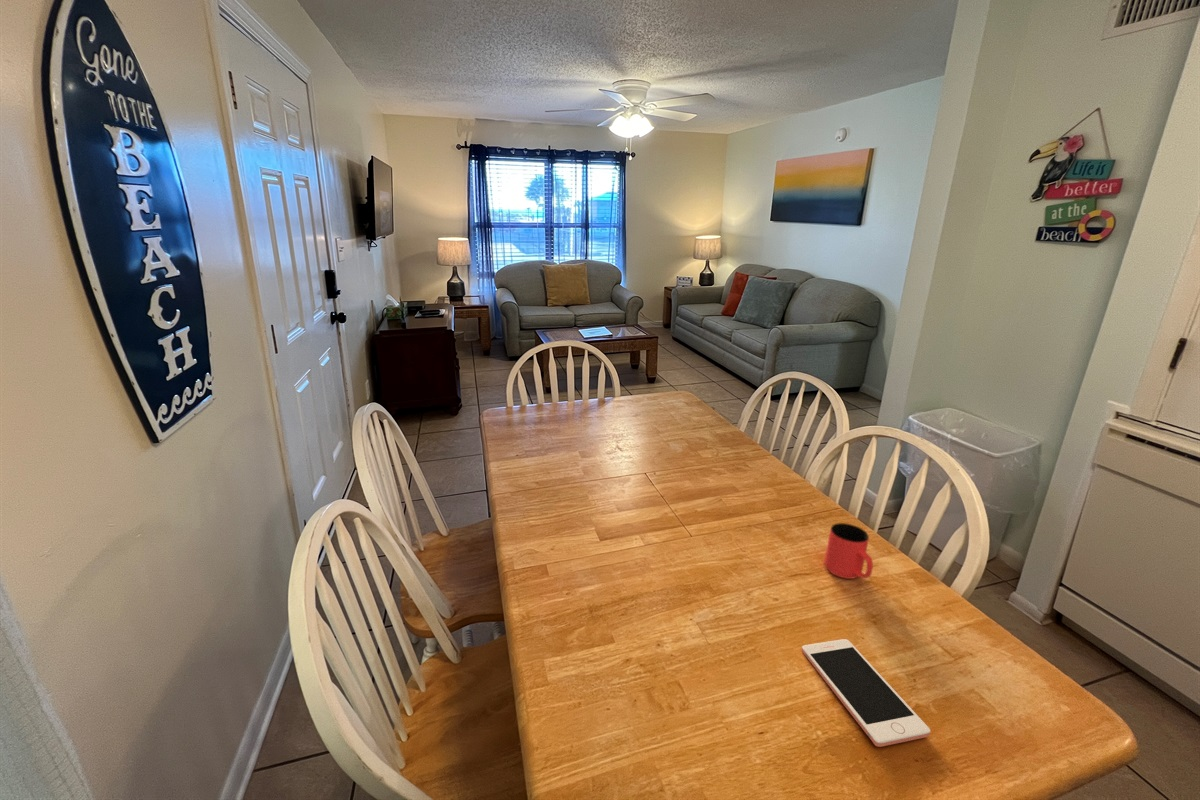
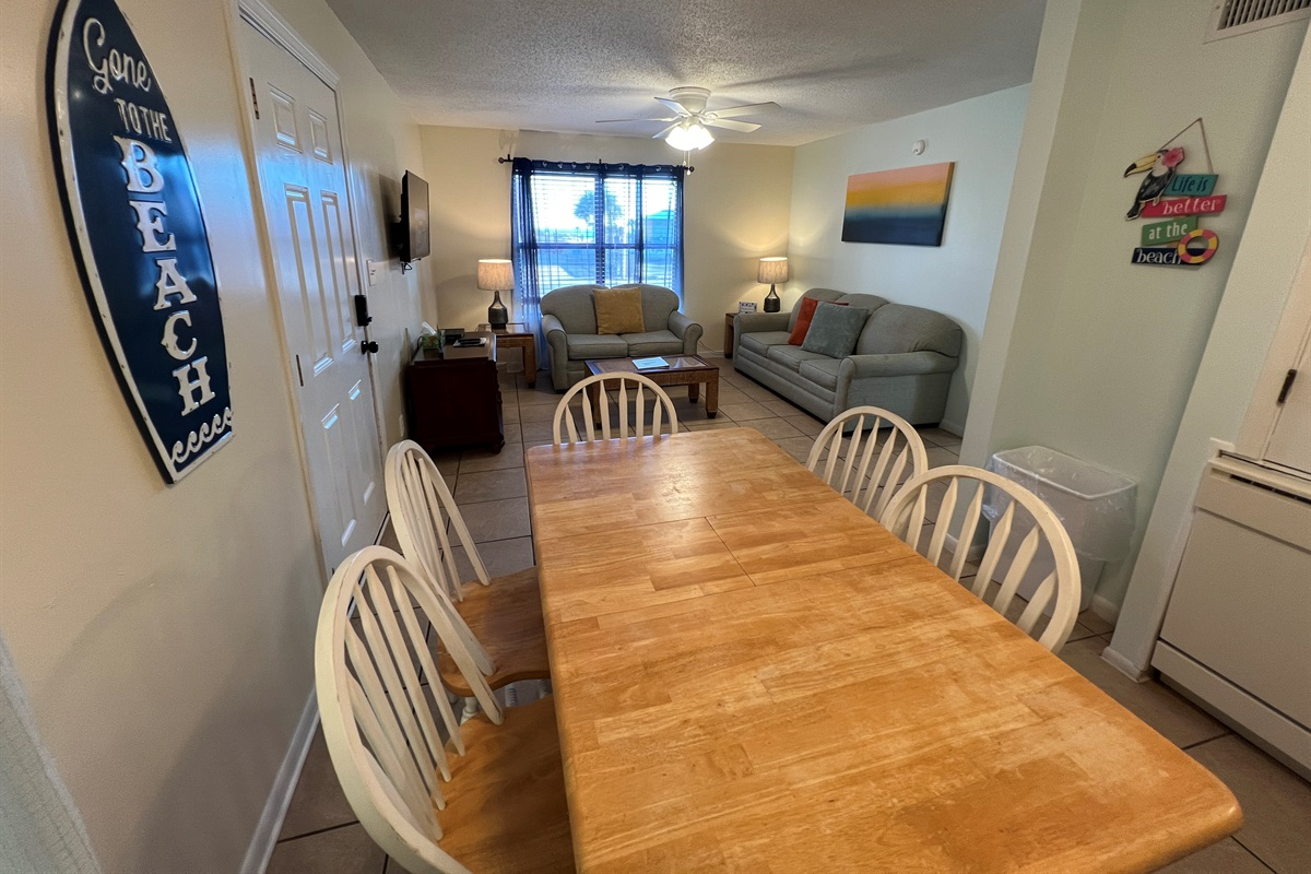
- cell phone (860, 686)
- cup (851, 555)
